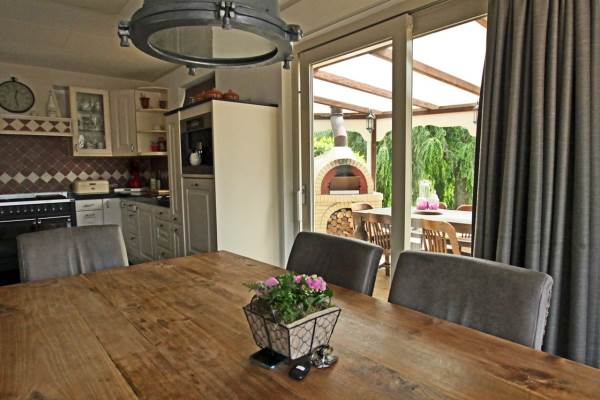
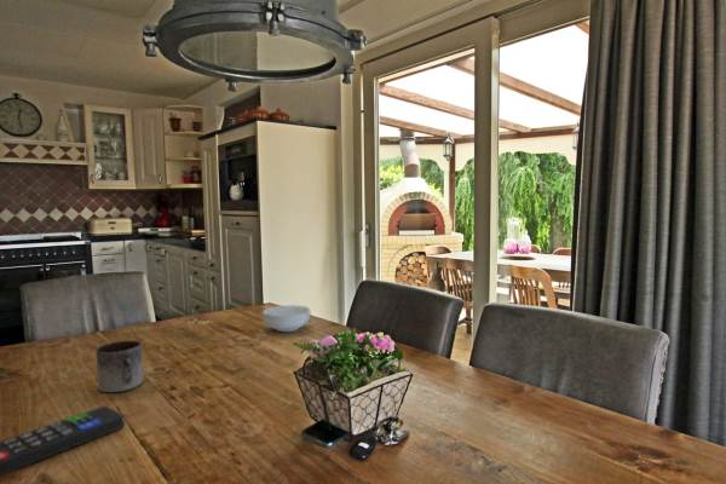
+ mug (123, 365)
+ cereal bowl (287, 319)
+ remote control (57, 436)
